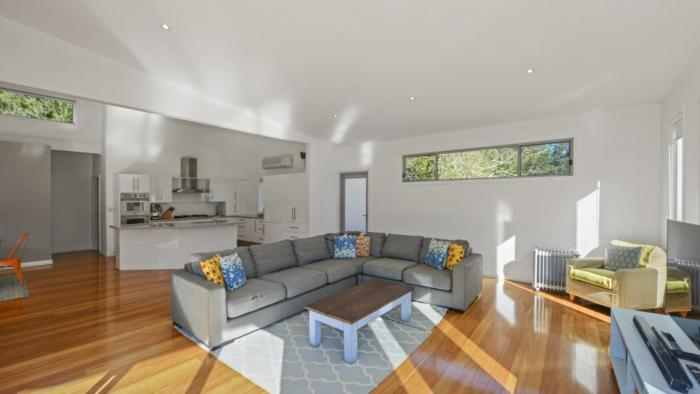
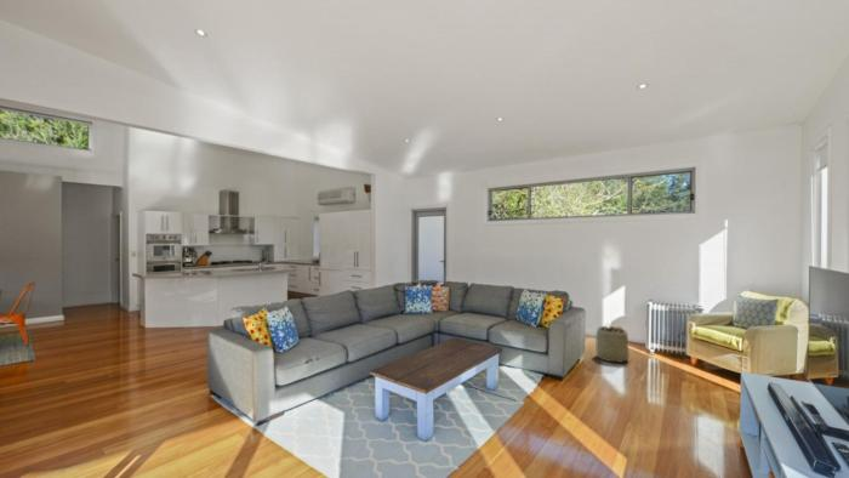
+ basket (611, 342)
